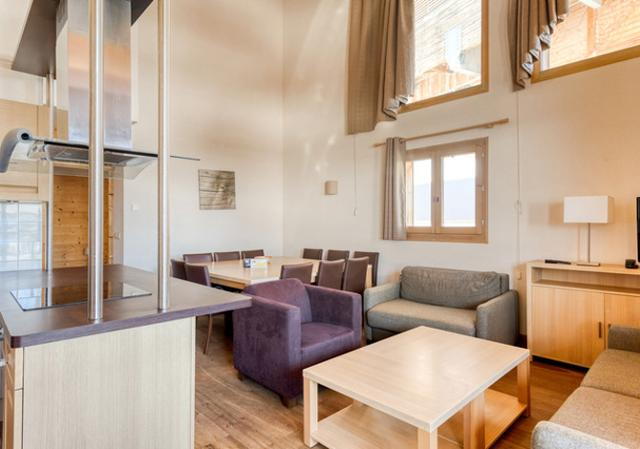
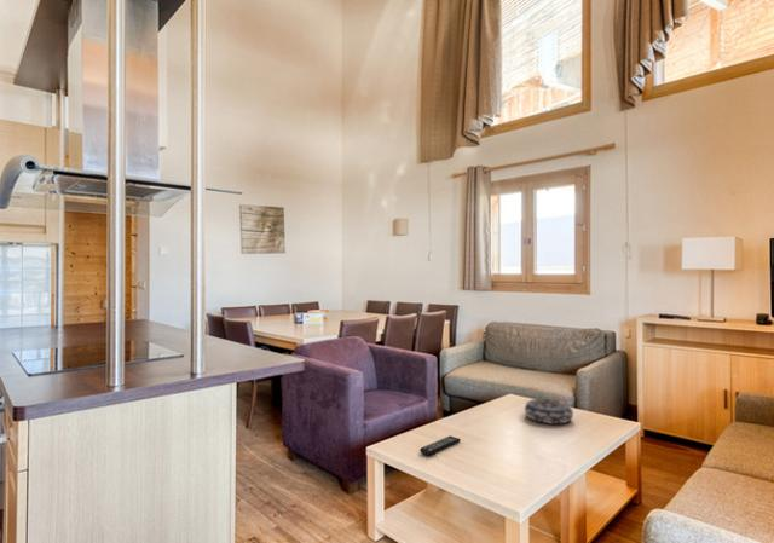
+ remote control (440, 445)
+ decorative bowl (548, 410)
